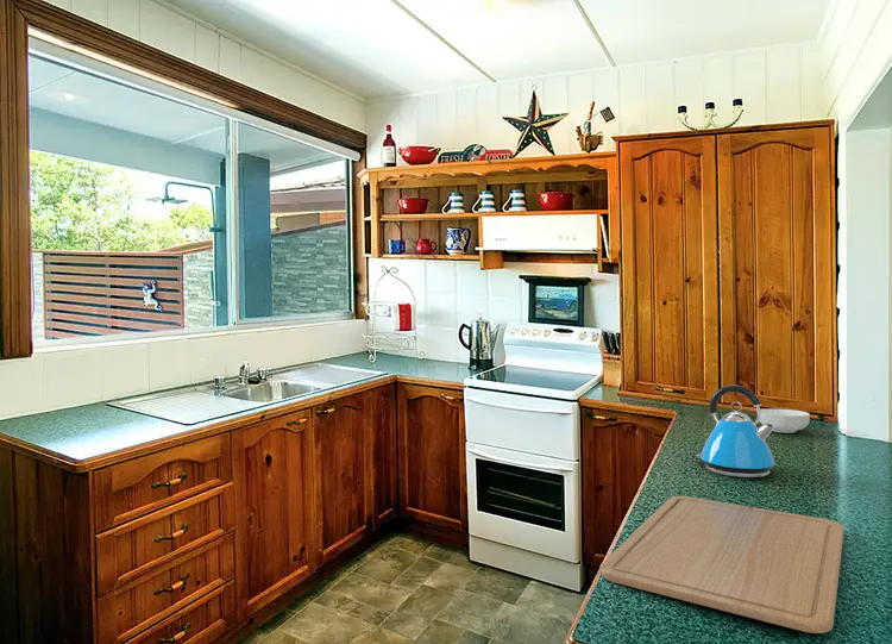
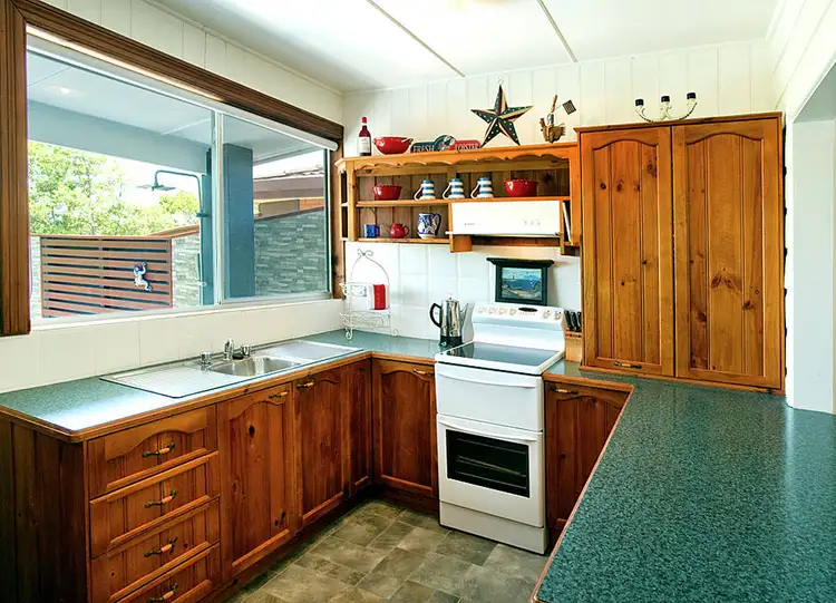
- chopping board (730, 546)
- kettle (734, 426)
- cereal bowl (783, 420)
